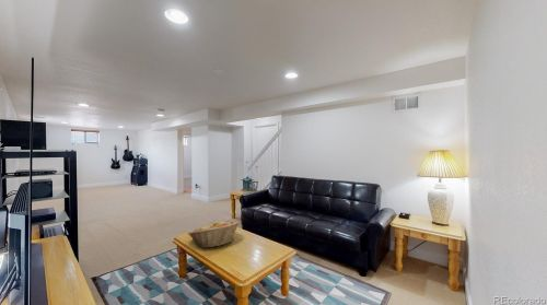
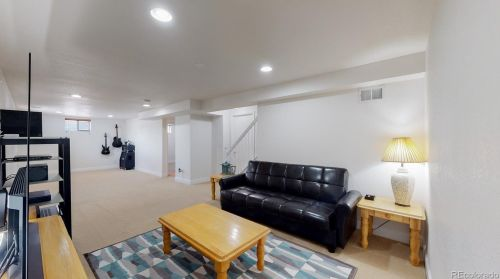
- fruit basket (214, 232)
